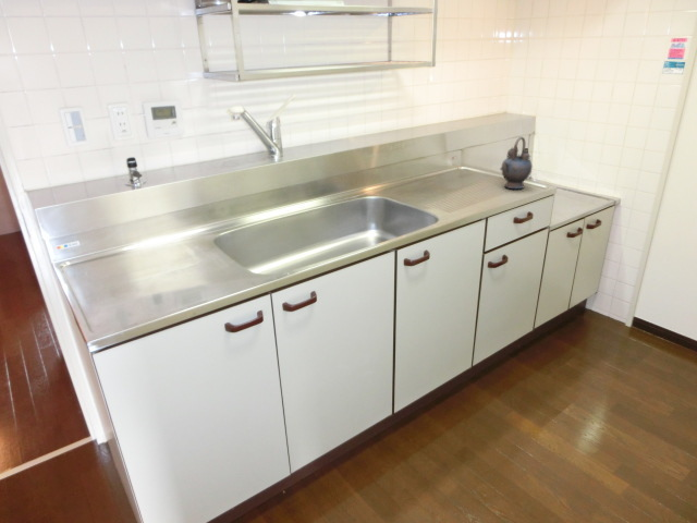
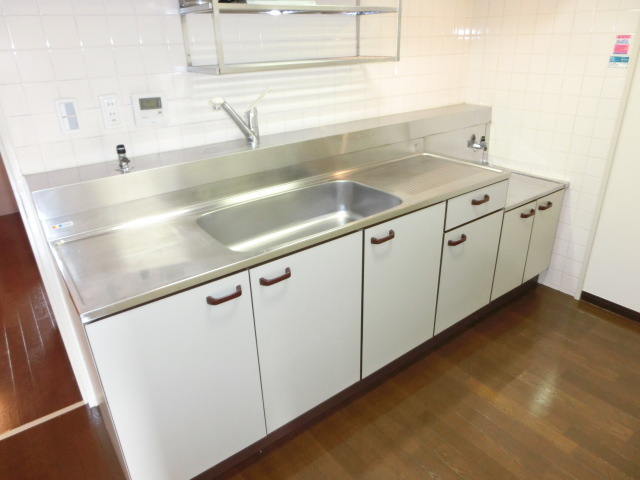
- teapot (514, 162)
